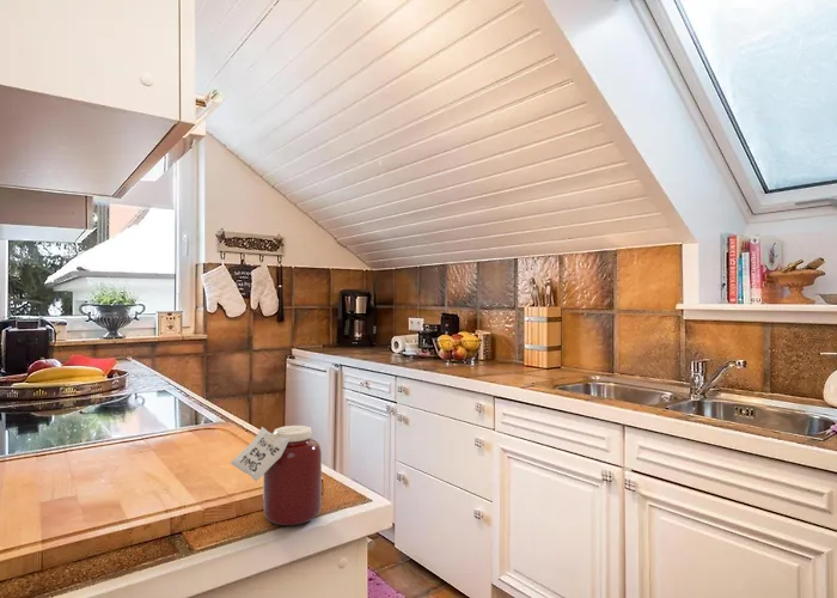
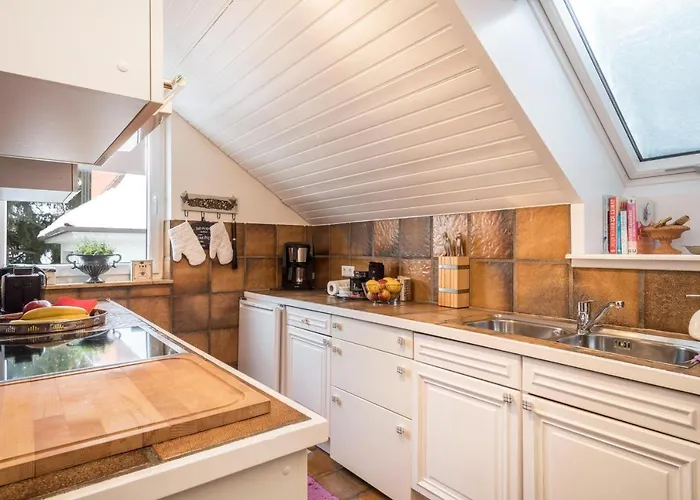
- jar (281, 475)
